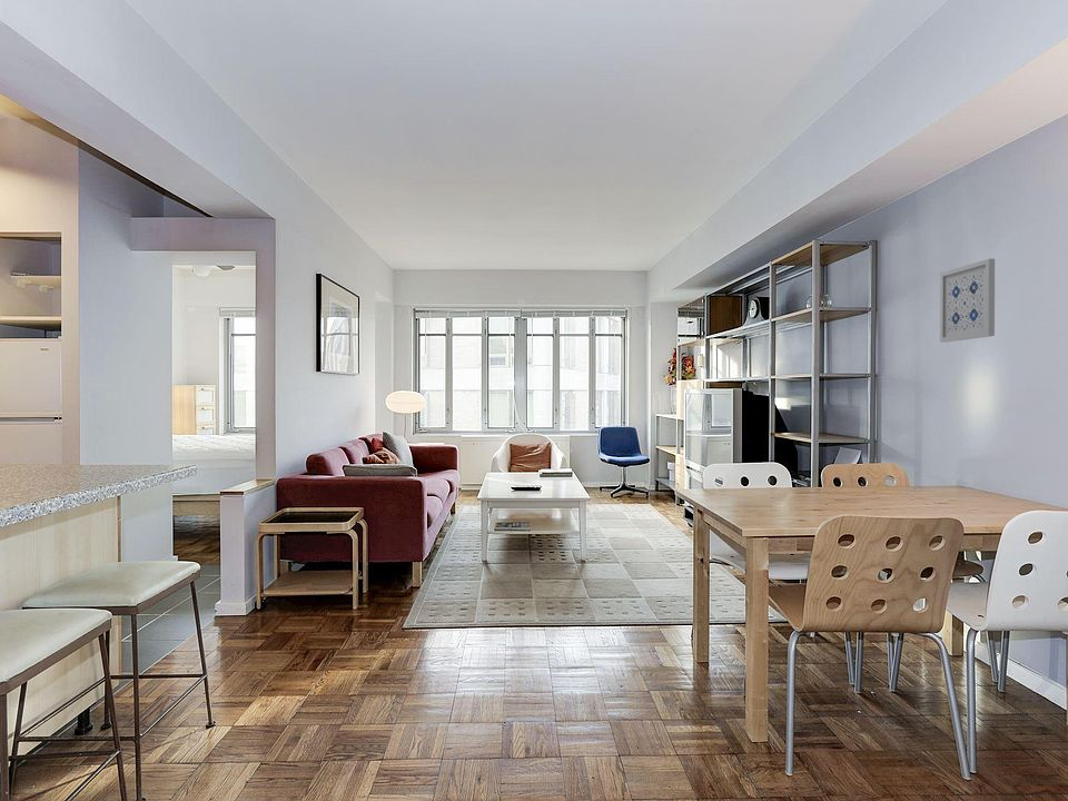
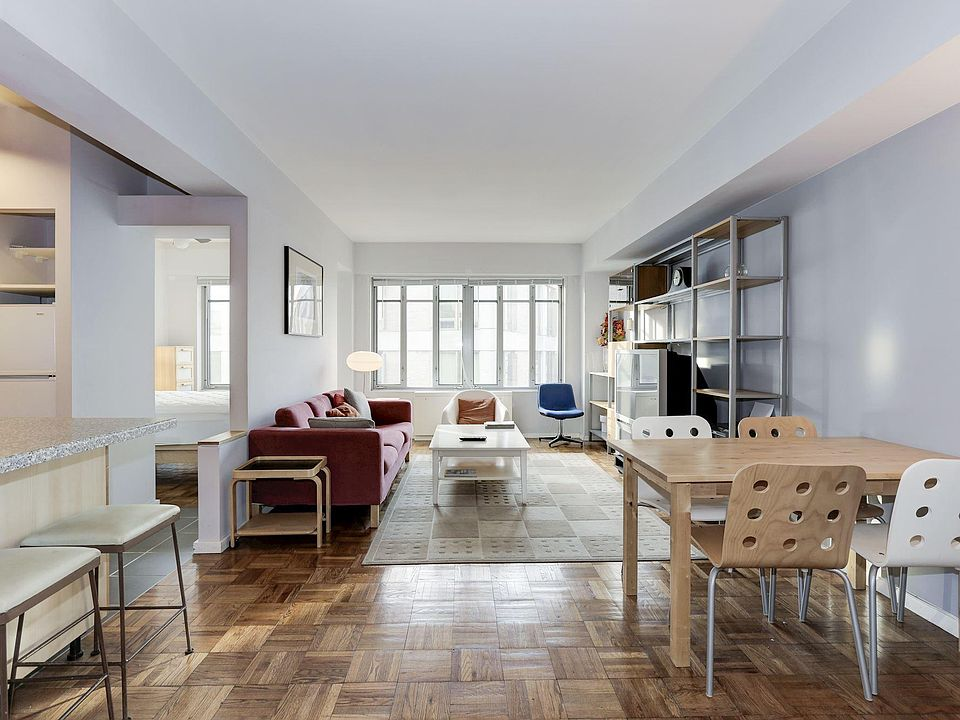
- wall art (966, 303)
